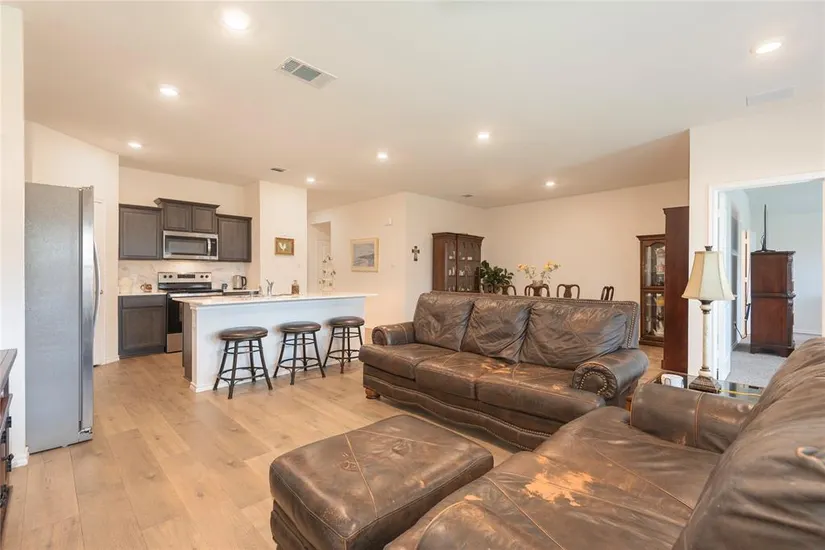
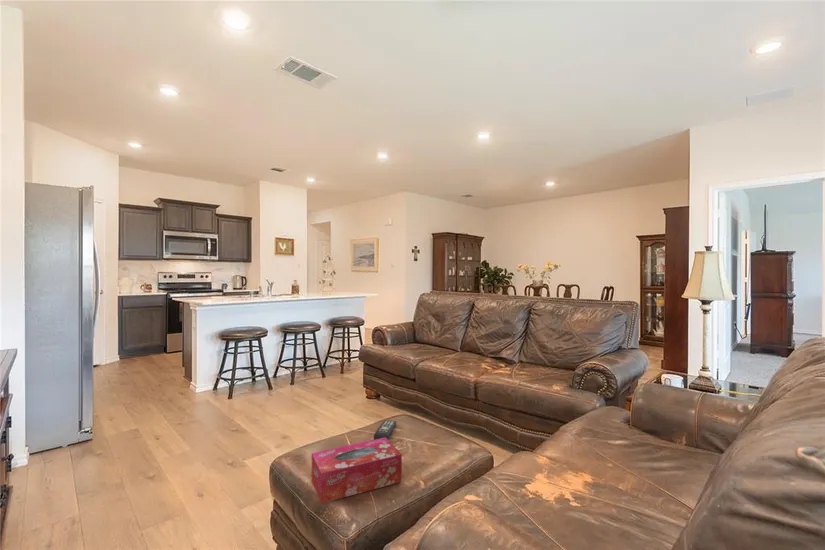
+ tissue box (356, 467)
+ remote control (385, 430)
